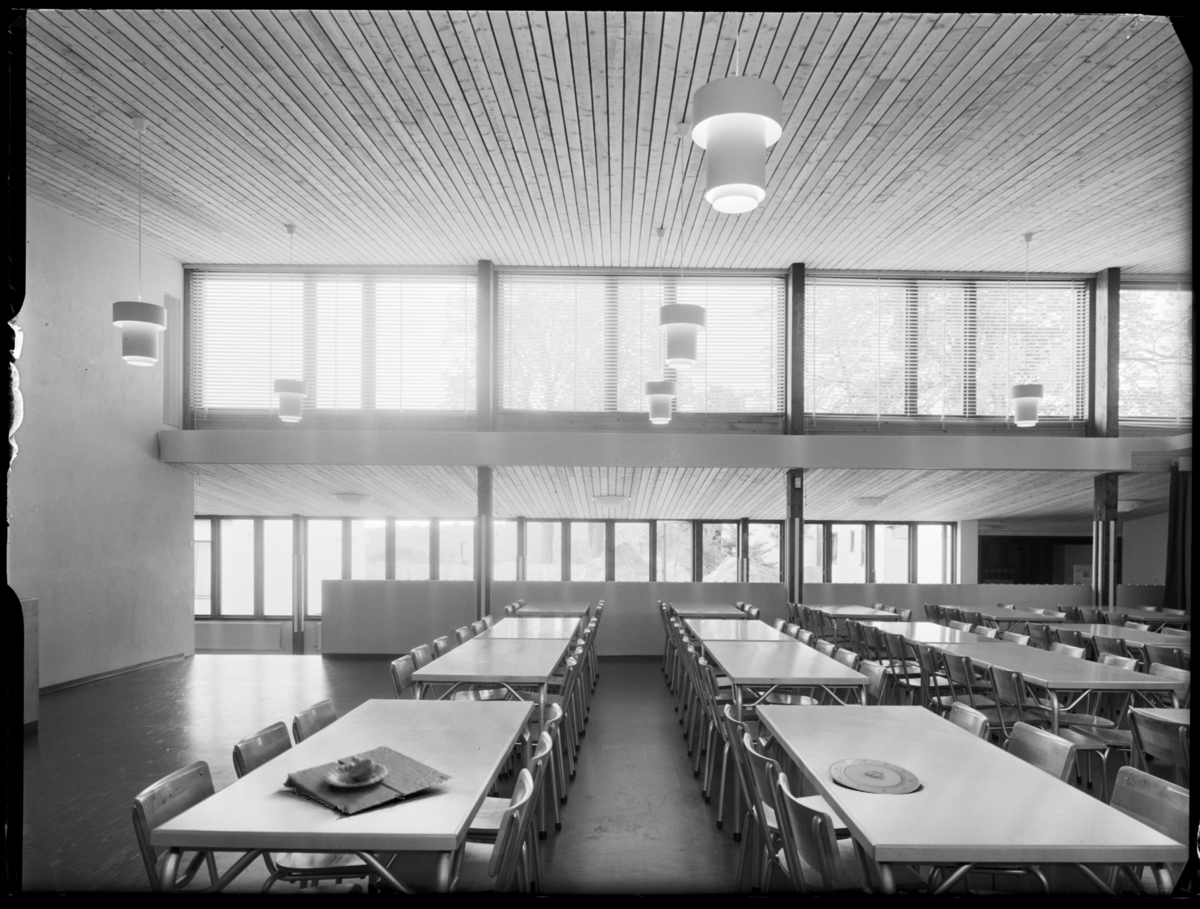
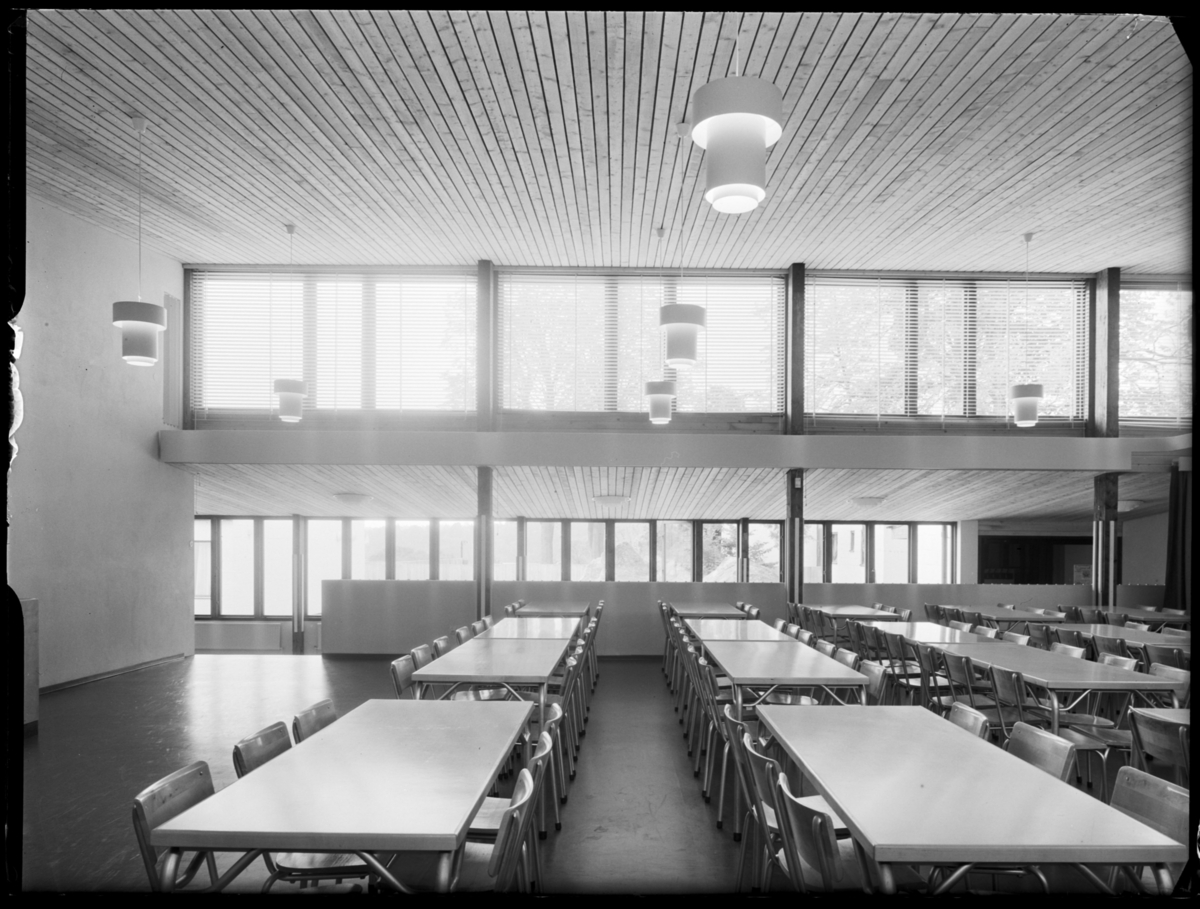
- plate (873, 777)
- plate (367, 770)
